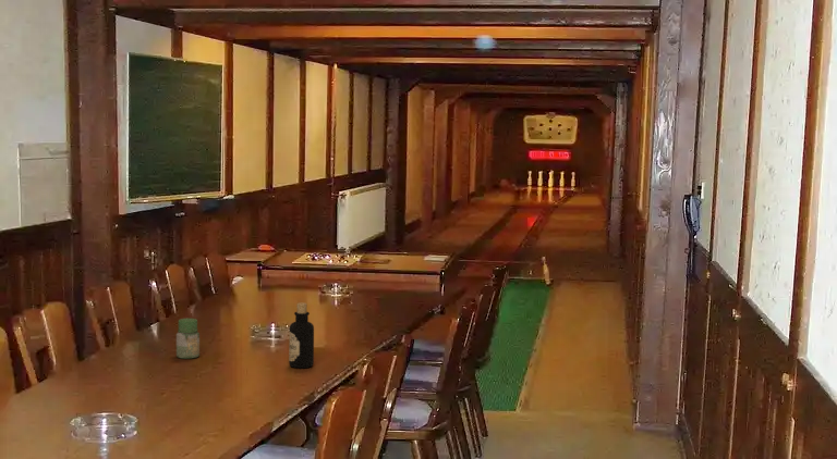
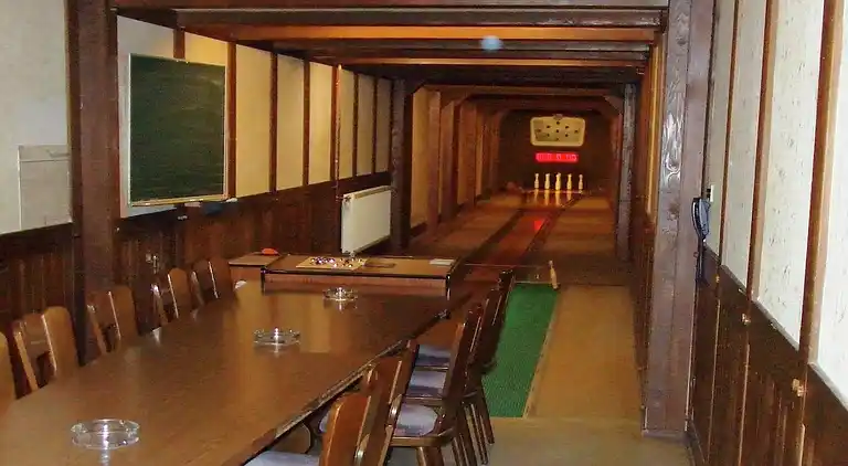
- bottle (301, 334)
- jar (187, 337)
